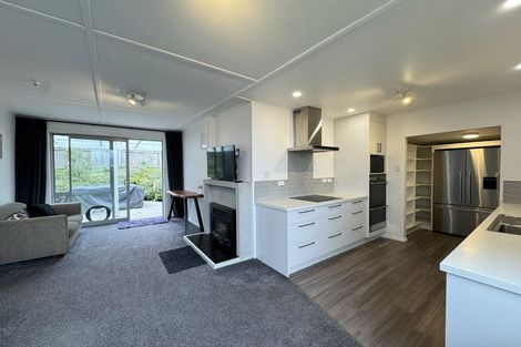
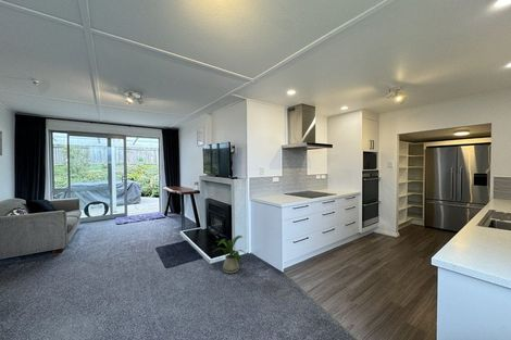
+ house plant (229, 250)
